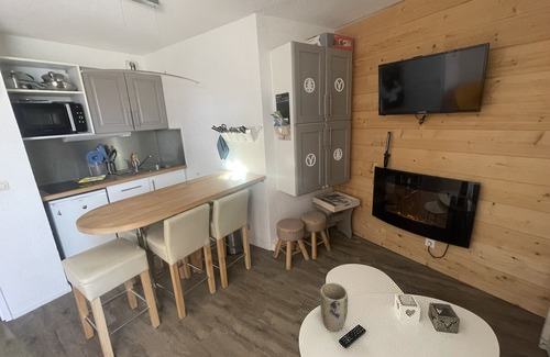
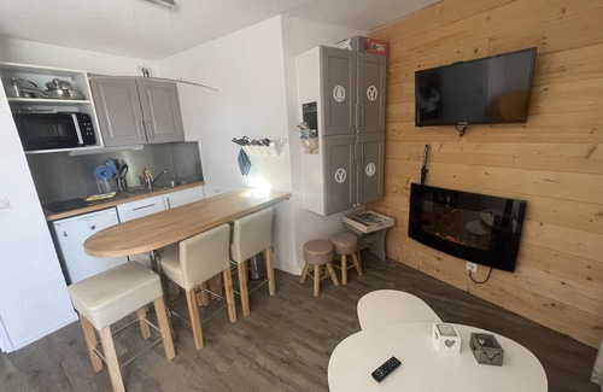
- plant pot (333, 308)
